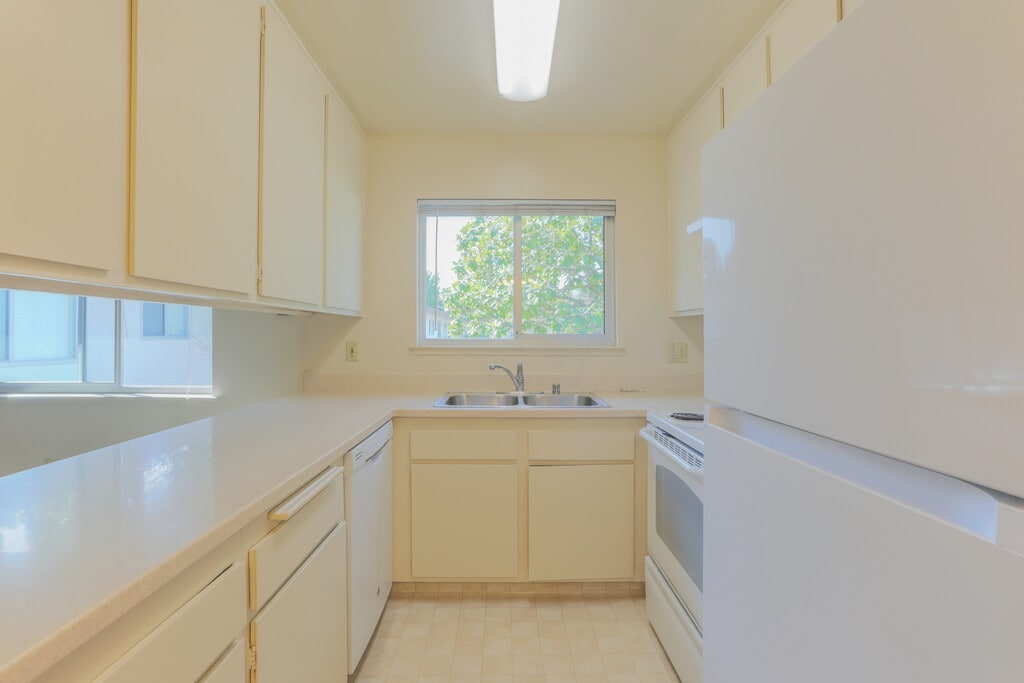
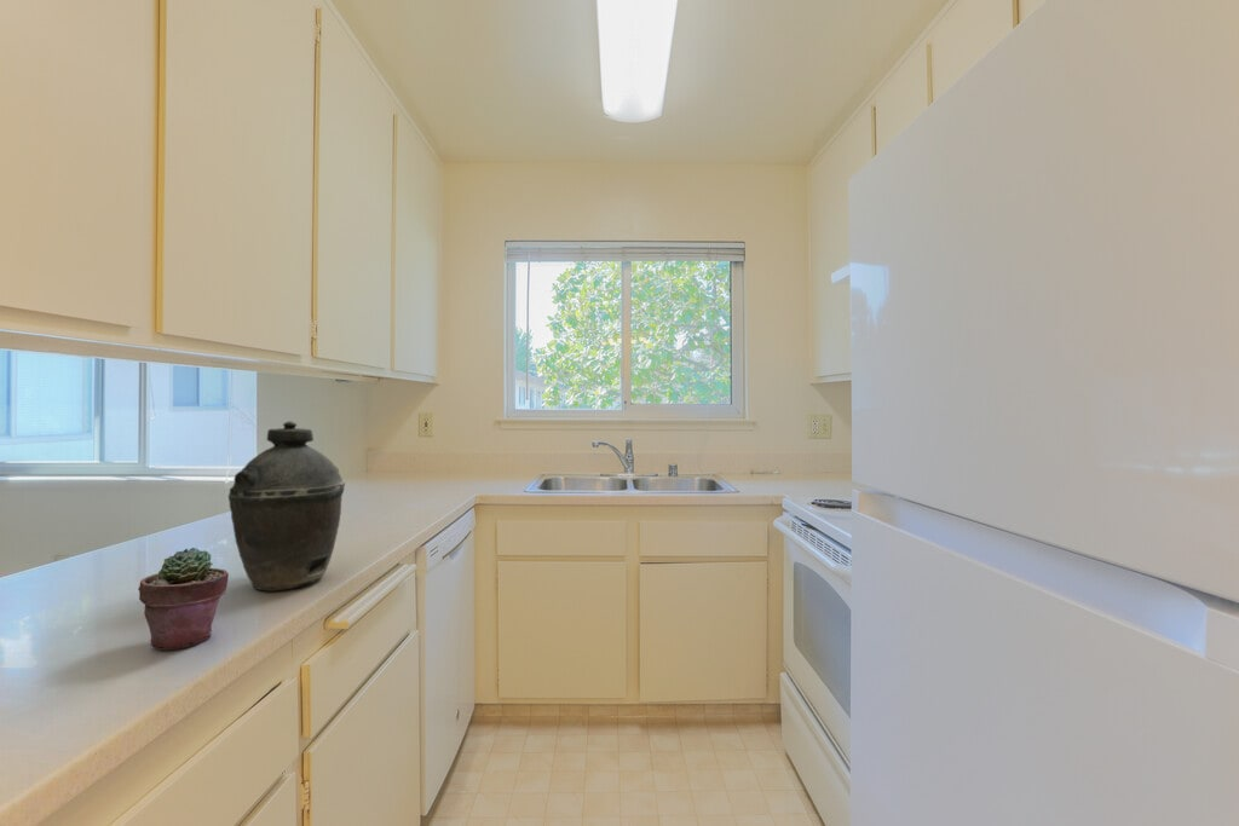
+ potted succulent (184, 594)
+ kettle (289, 501)
